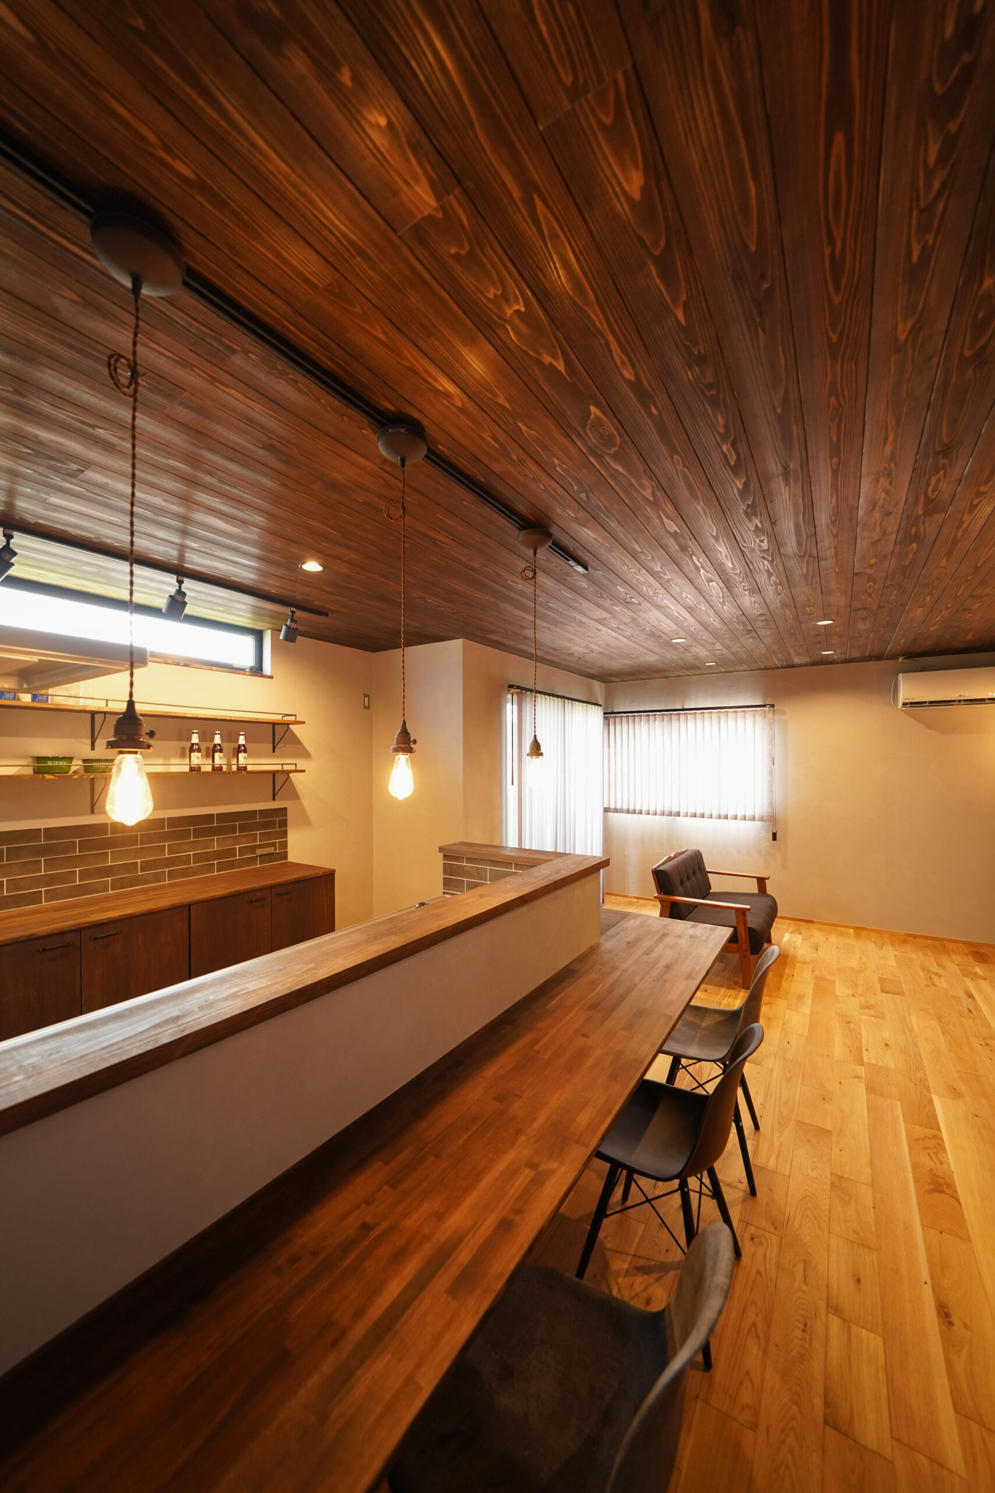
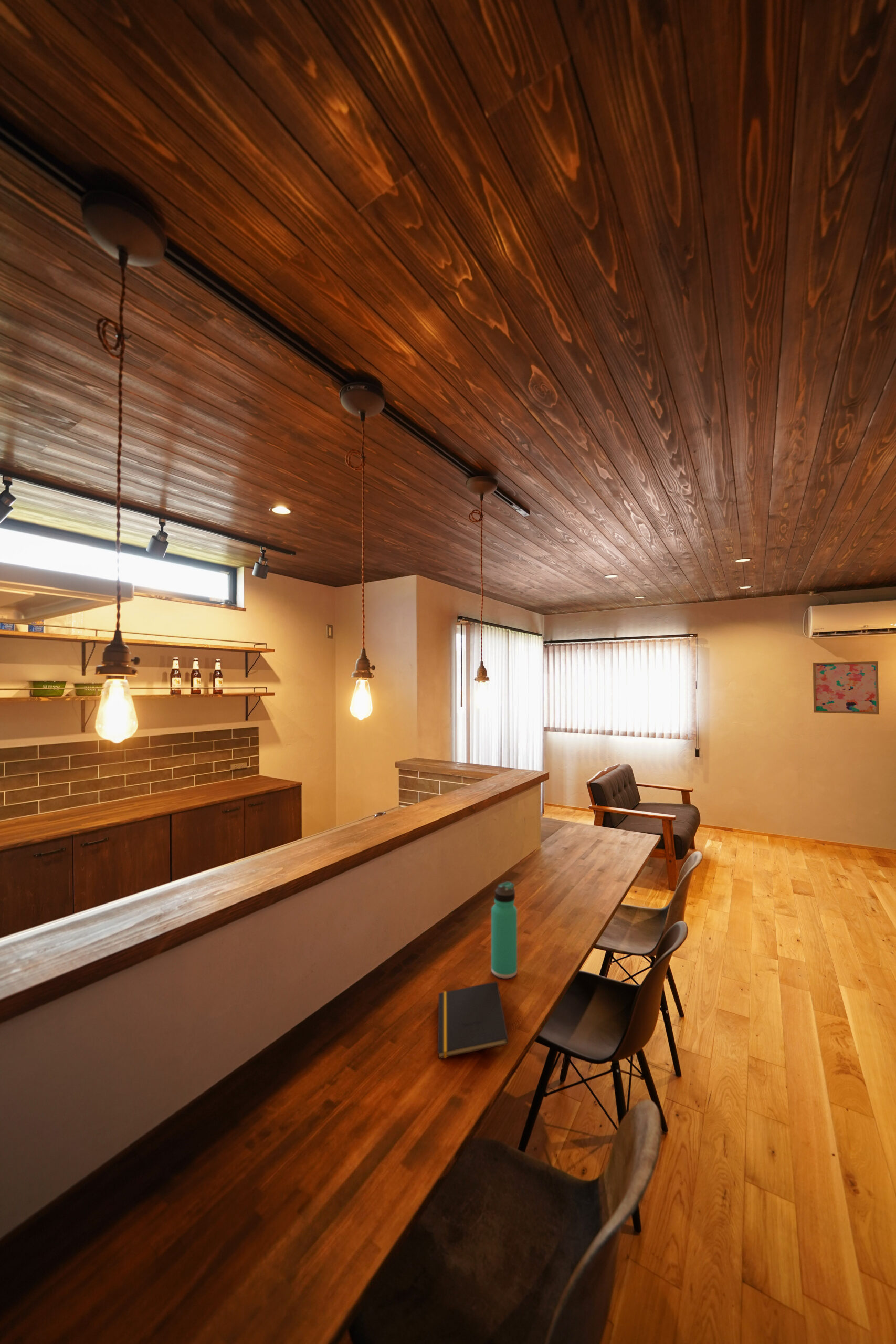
+ thermos bottle (504, 928)
+ notepad (470, 1016)
+ wall art (845, 688)
